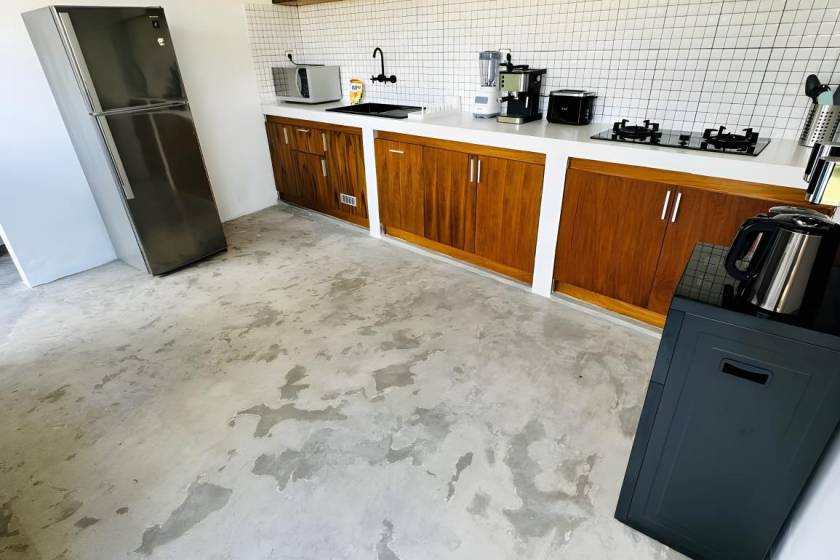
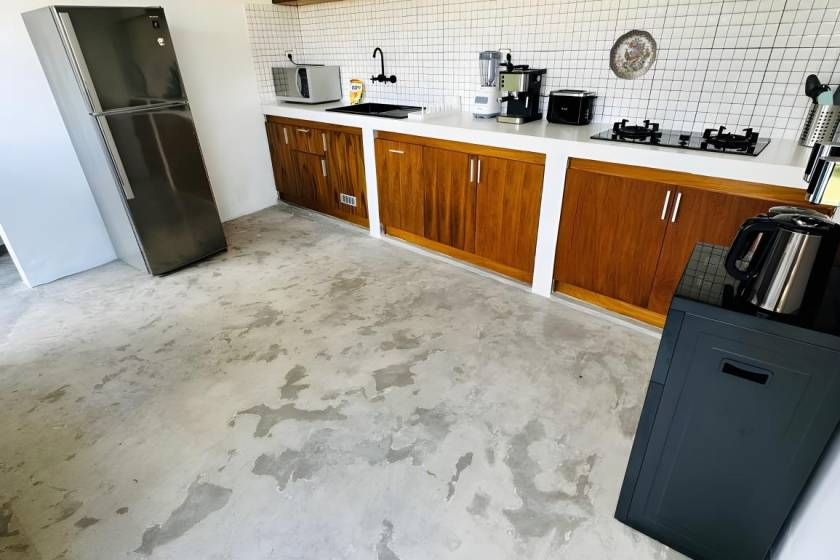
+ decorative plate (632, 55)
